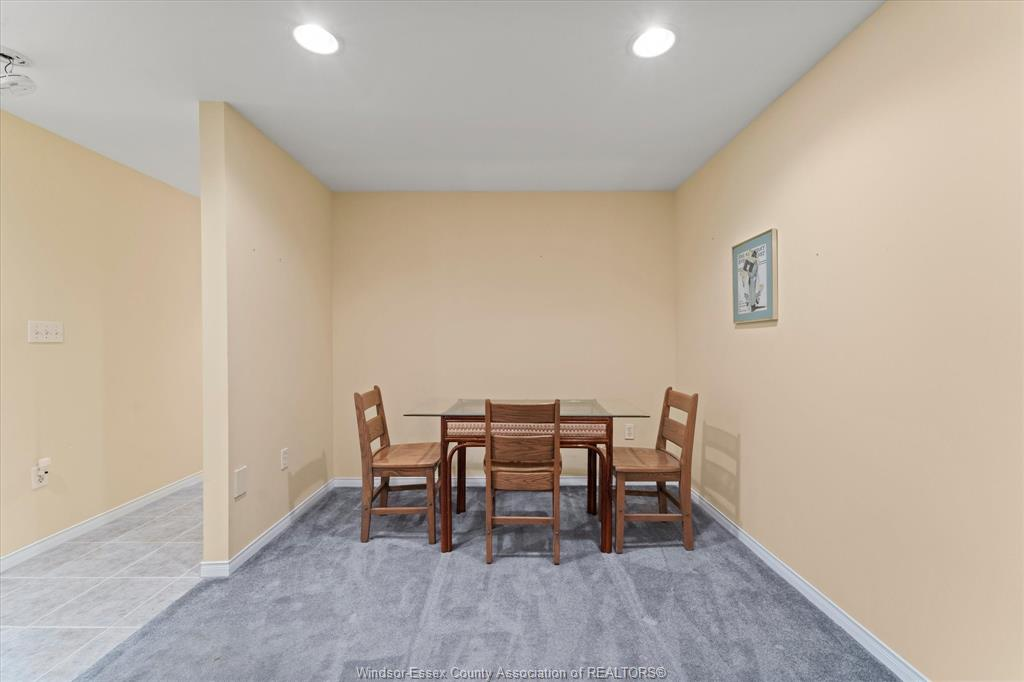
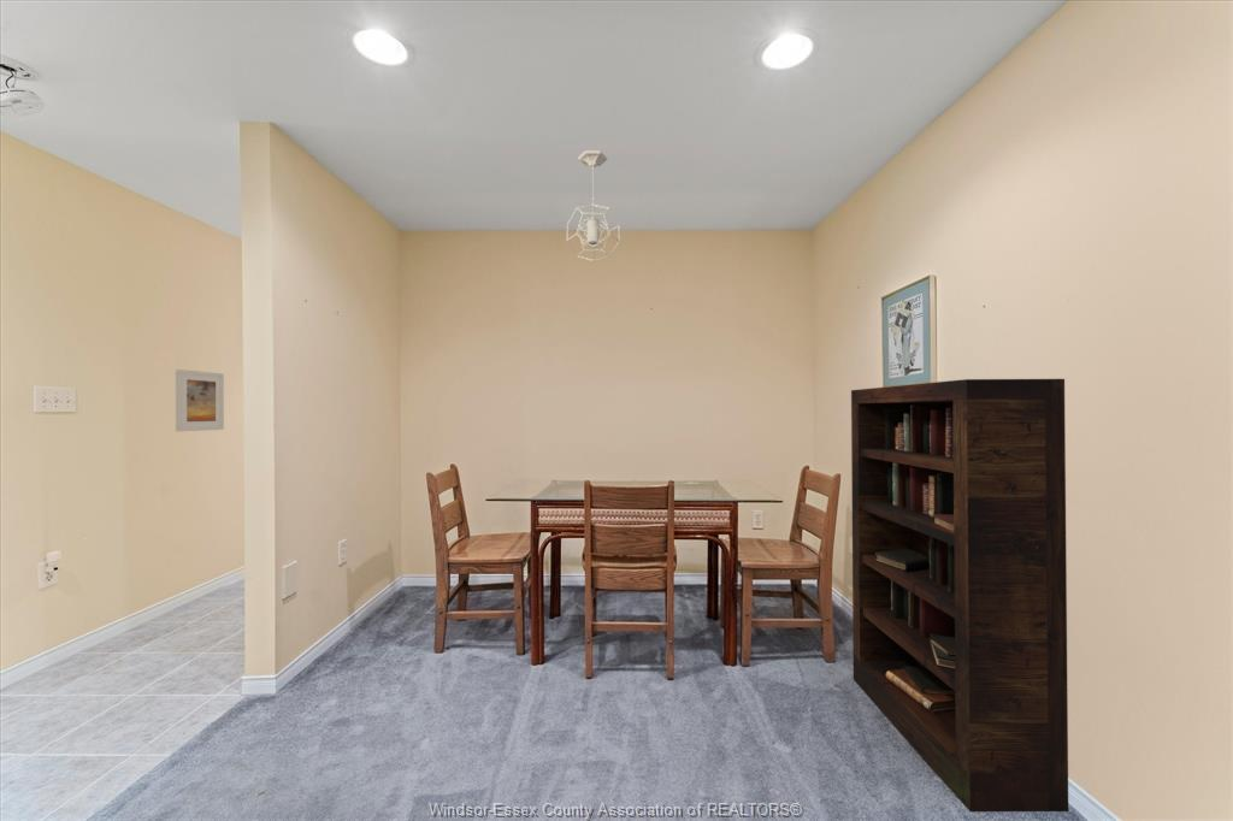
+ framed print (200, 401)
+ pendant light (592, 208)
+ bookcase (938, 559)
